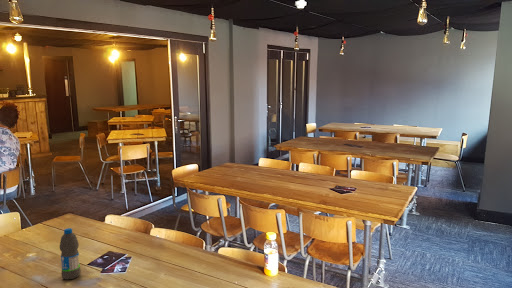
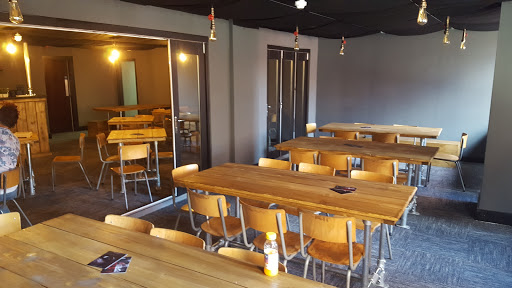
- water bottle (69, 253)
